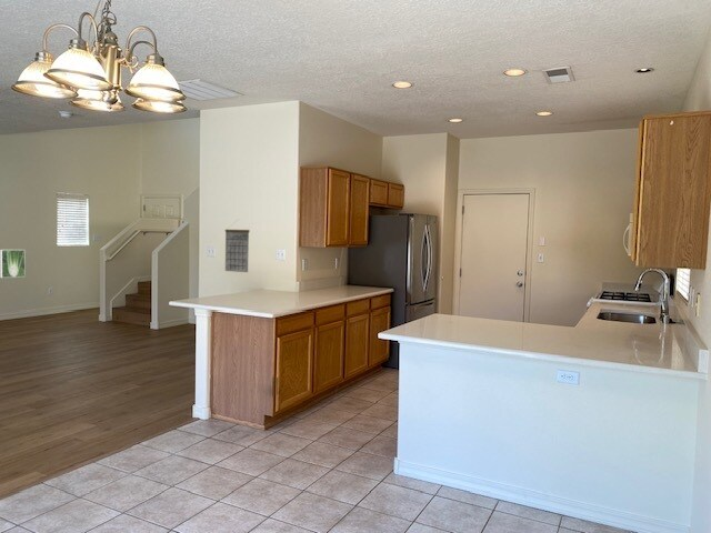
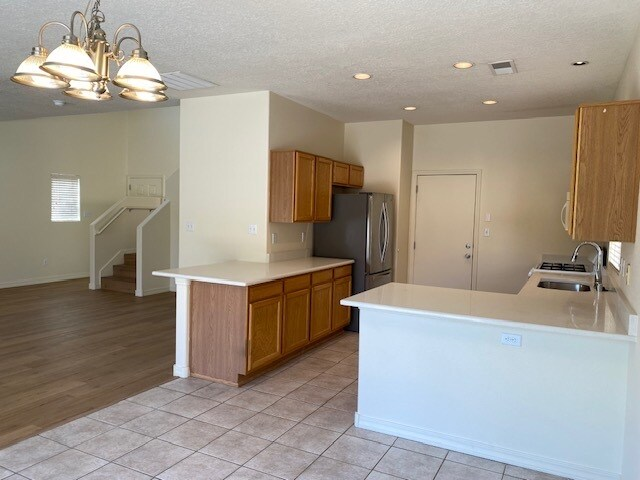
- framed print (12, 263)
- calendar (237, 245)
